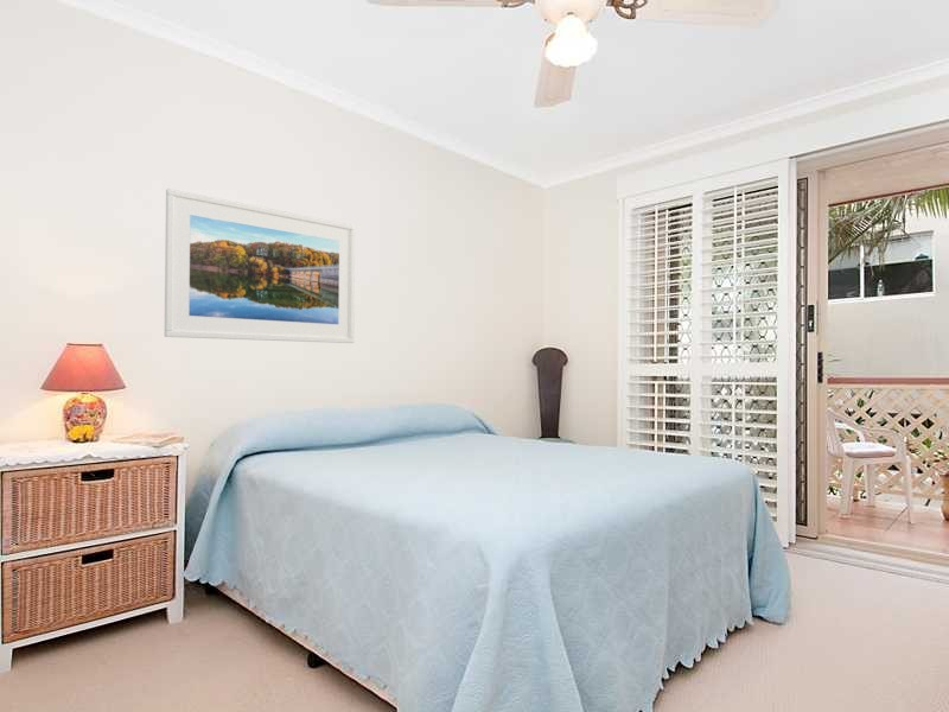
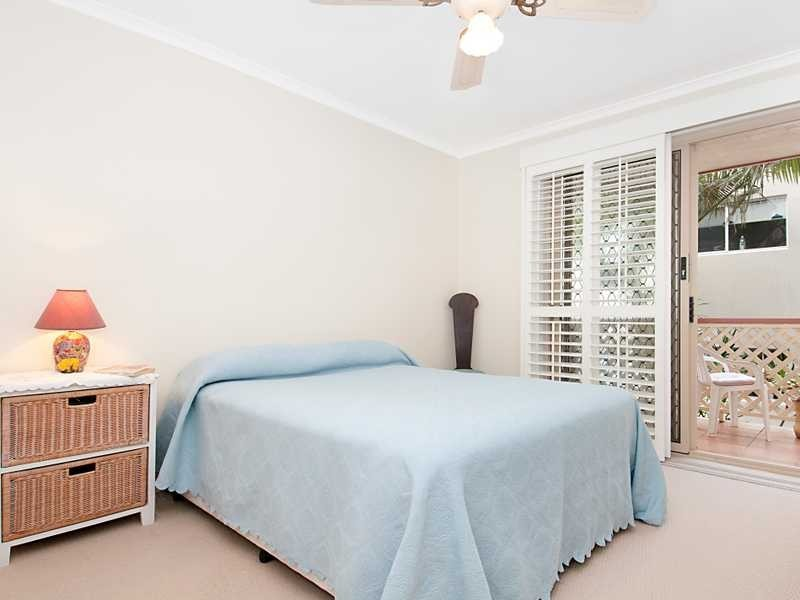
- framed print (270, 274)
